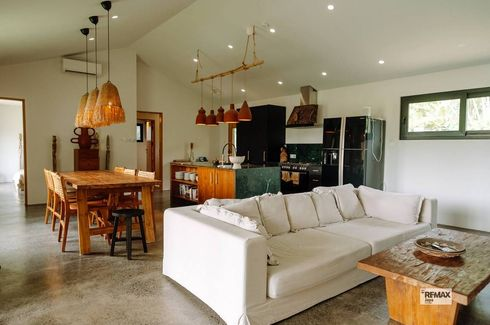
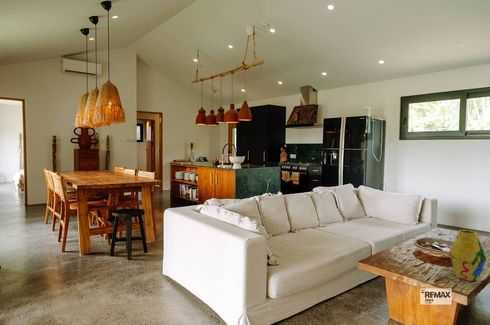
+ vase (467, 254)
